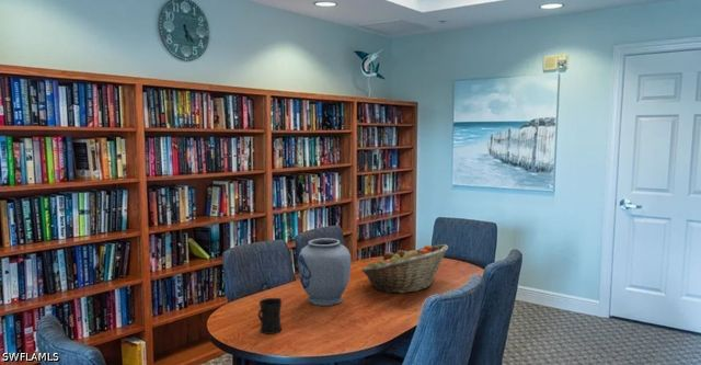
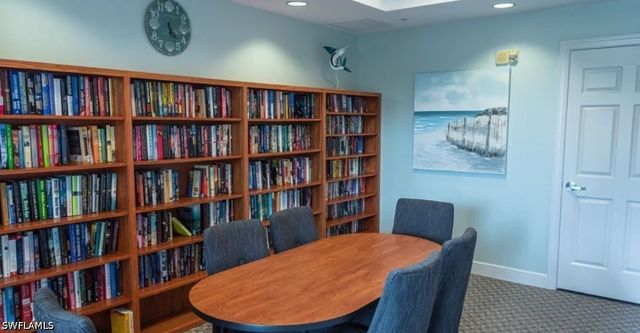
- vase (324, 271)
- mug (269, 316)
- fruit basket (405, 264)
